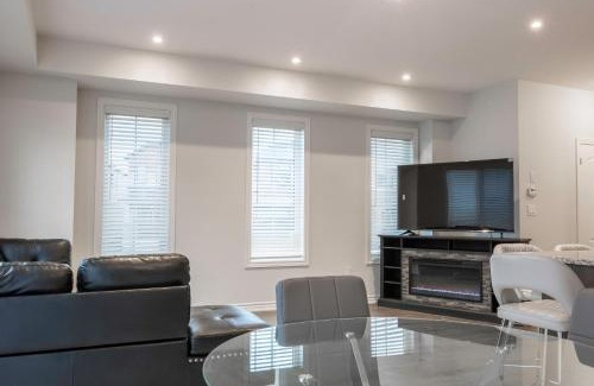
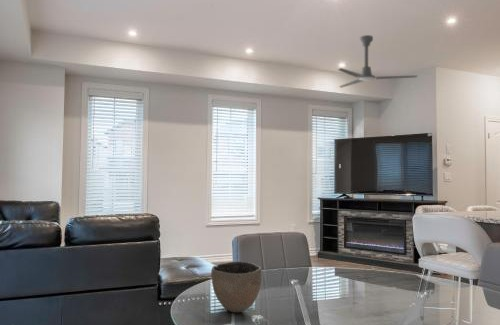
+ bowl (236, 288)
+ ceiling fan (367, 57)
